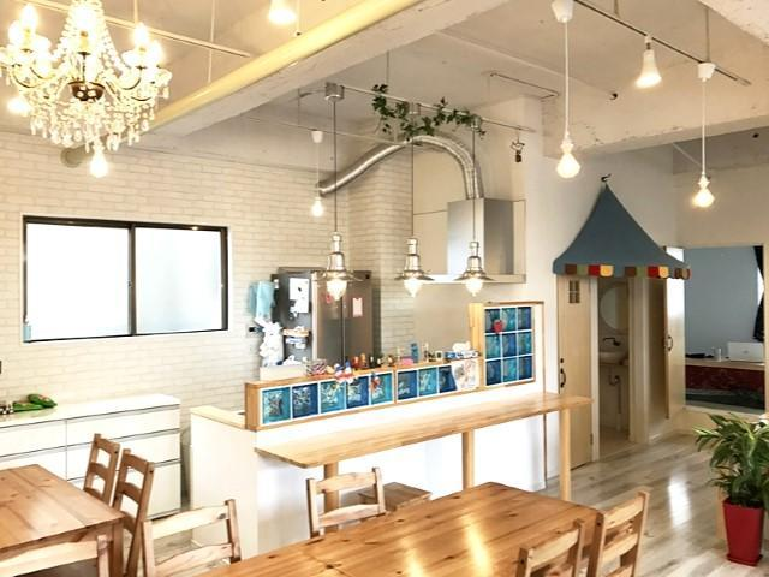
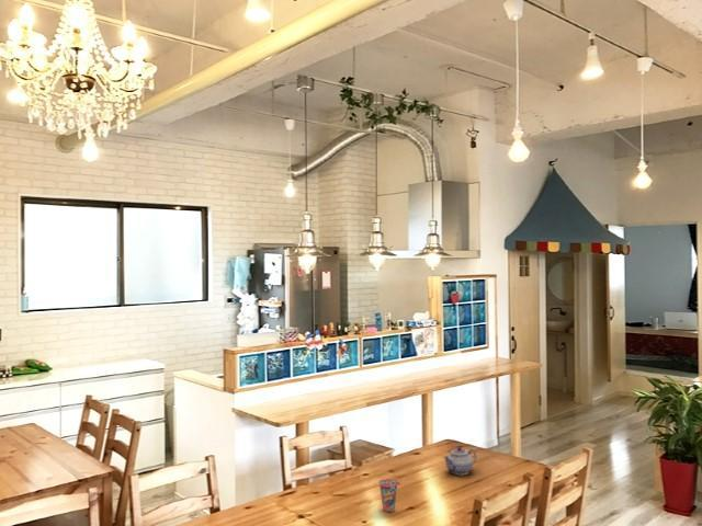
+ cup (389, 495)
+ teapot (460, 459)
